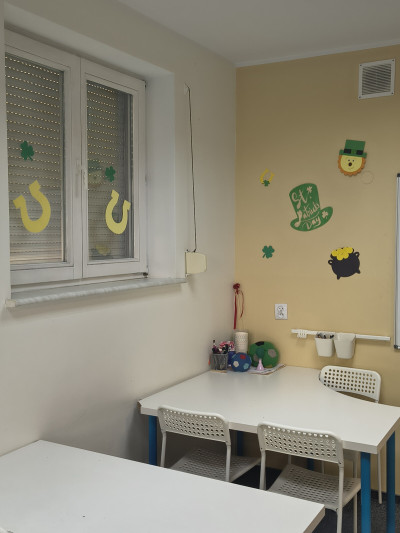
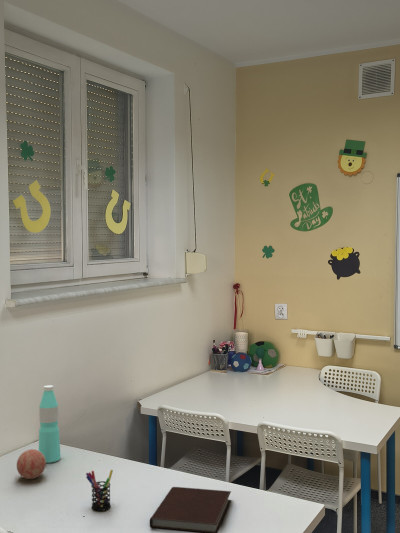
+ decorative ball (31, 464)
+ notebook (192, 508)
+ pen holder (101, 488)
+ water bottle (48, 422)
